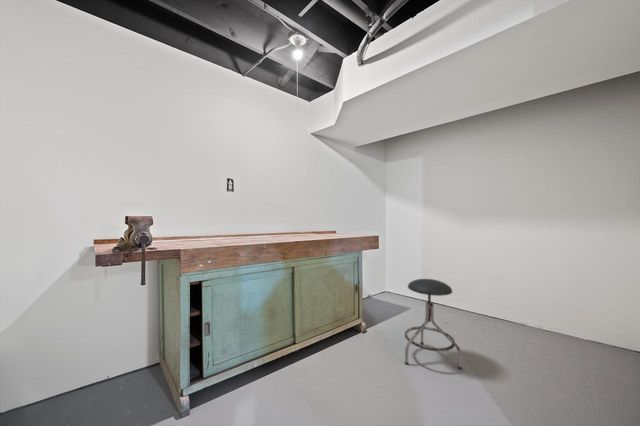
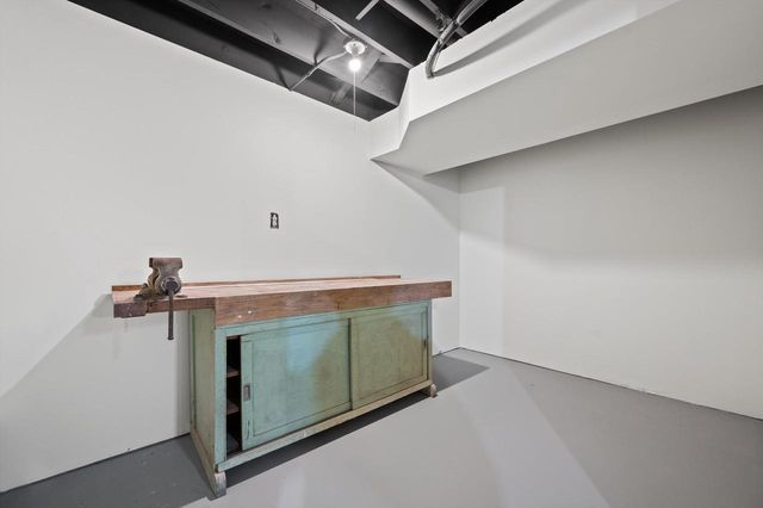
- stool (426, 319)
